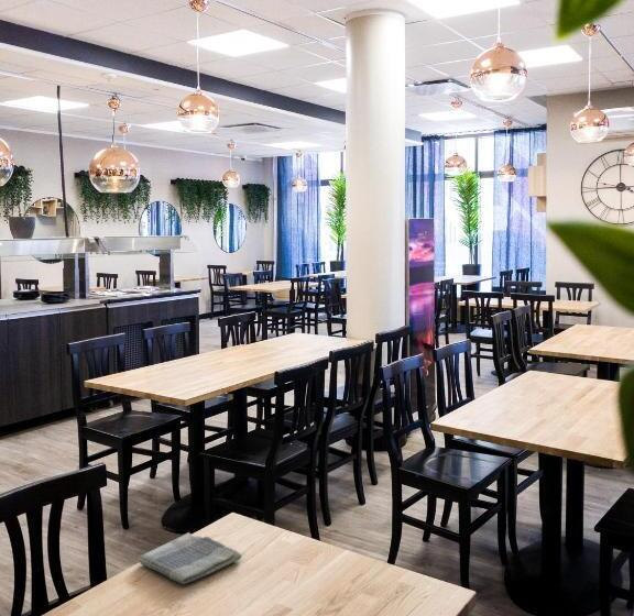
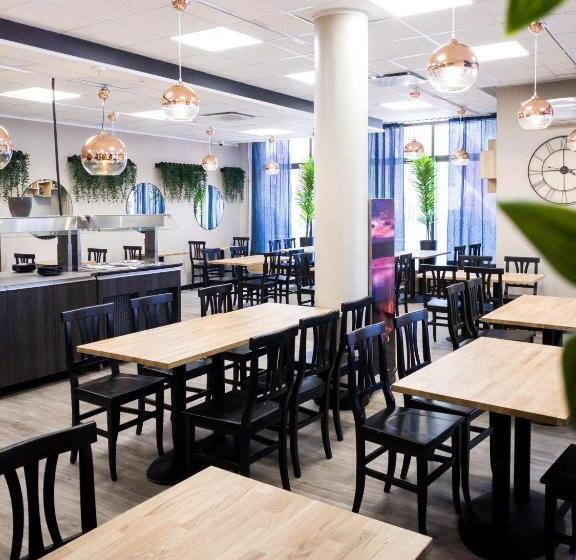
- dish towel (190, 556)
